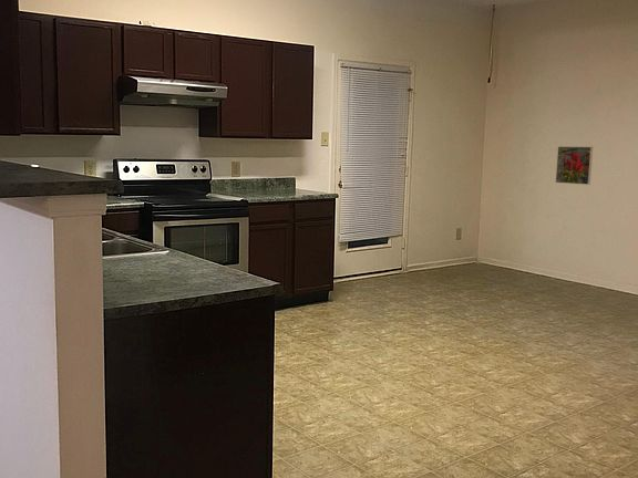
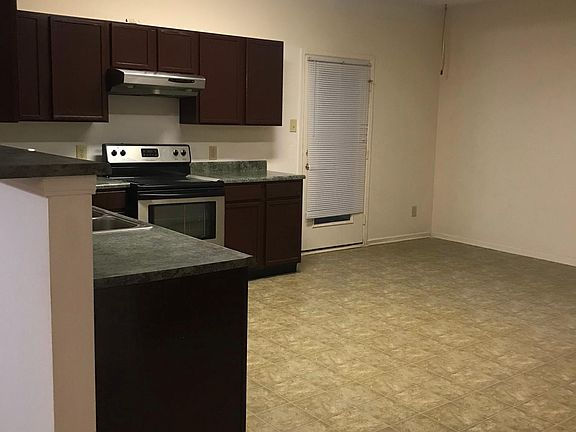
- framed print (574, 165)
